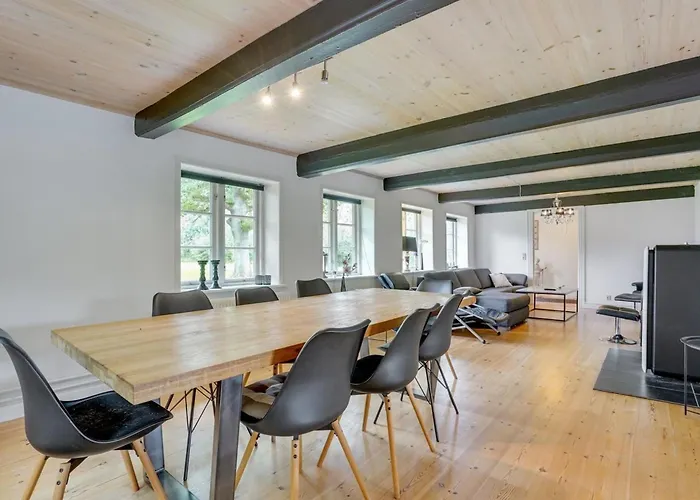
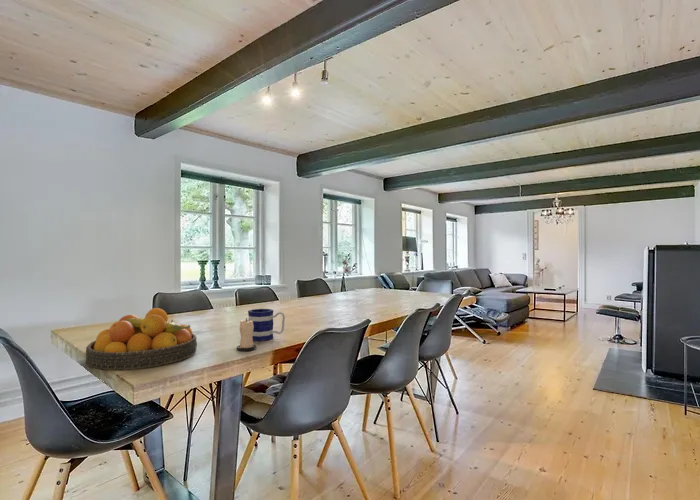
+ fruit bowl (144, 334)
+ candle (246, 333)
+ mug (266, 324)
